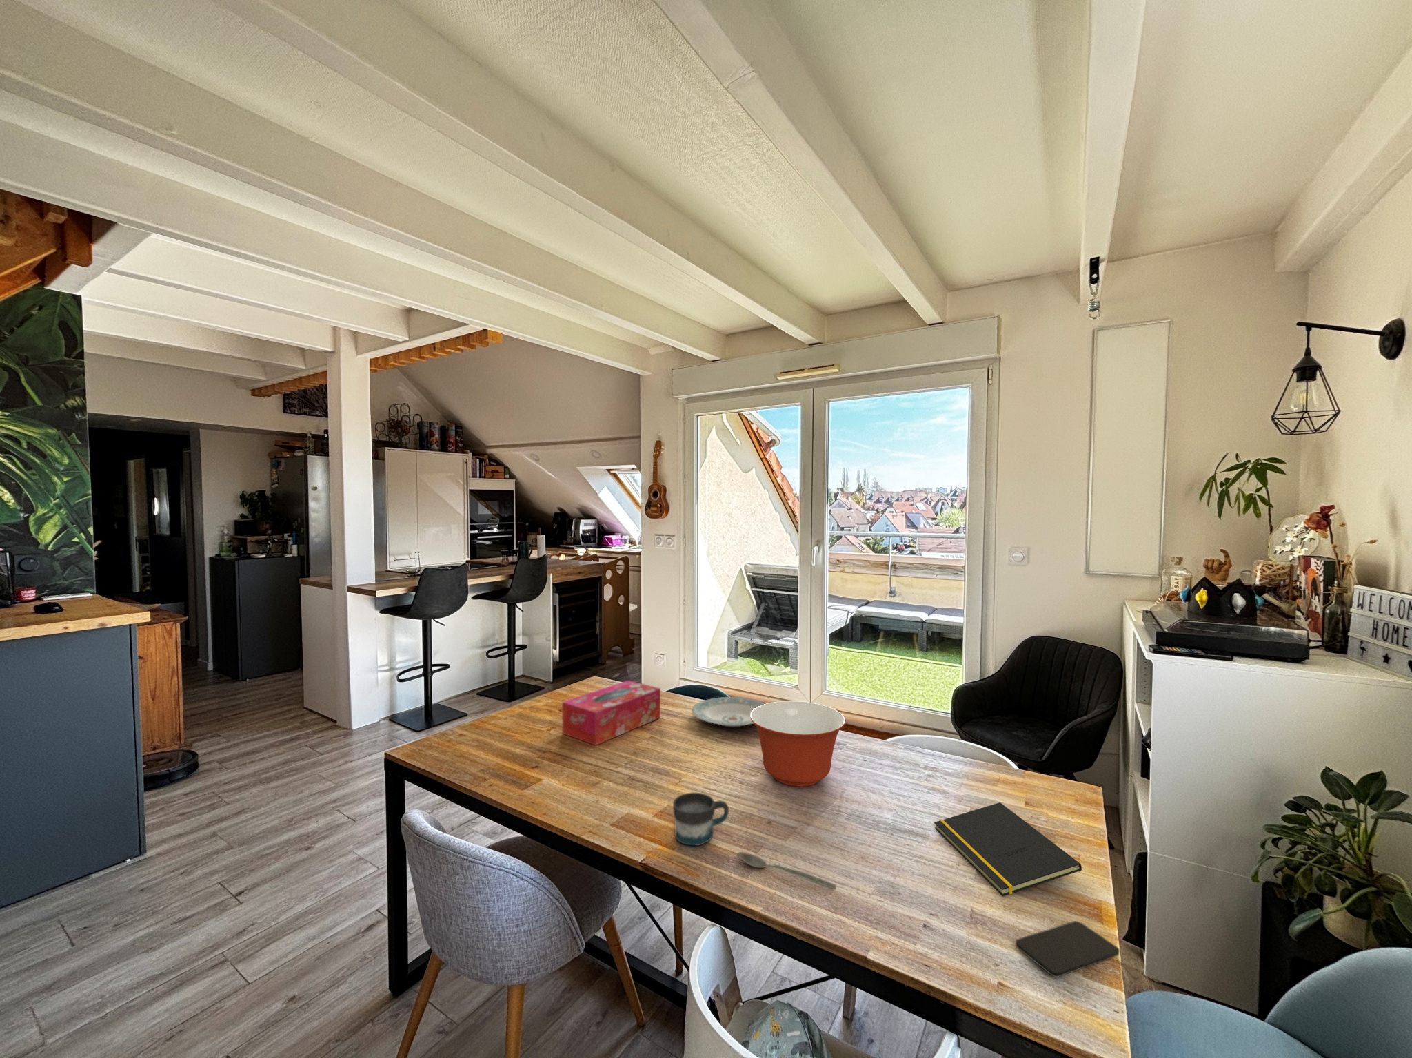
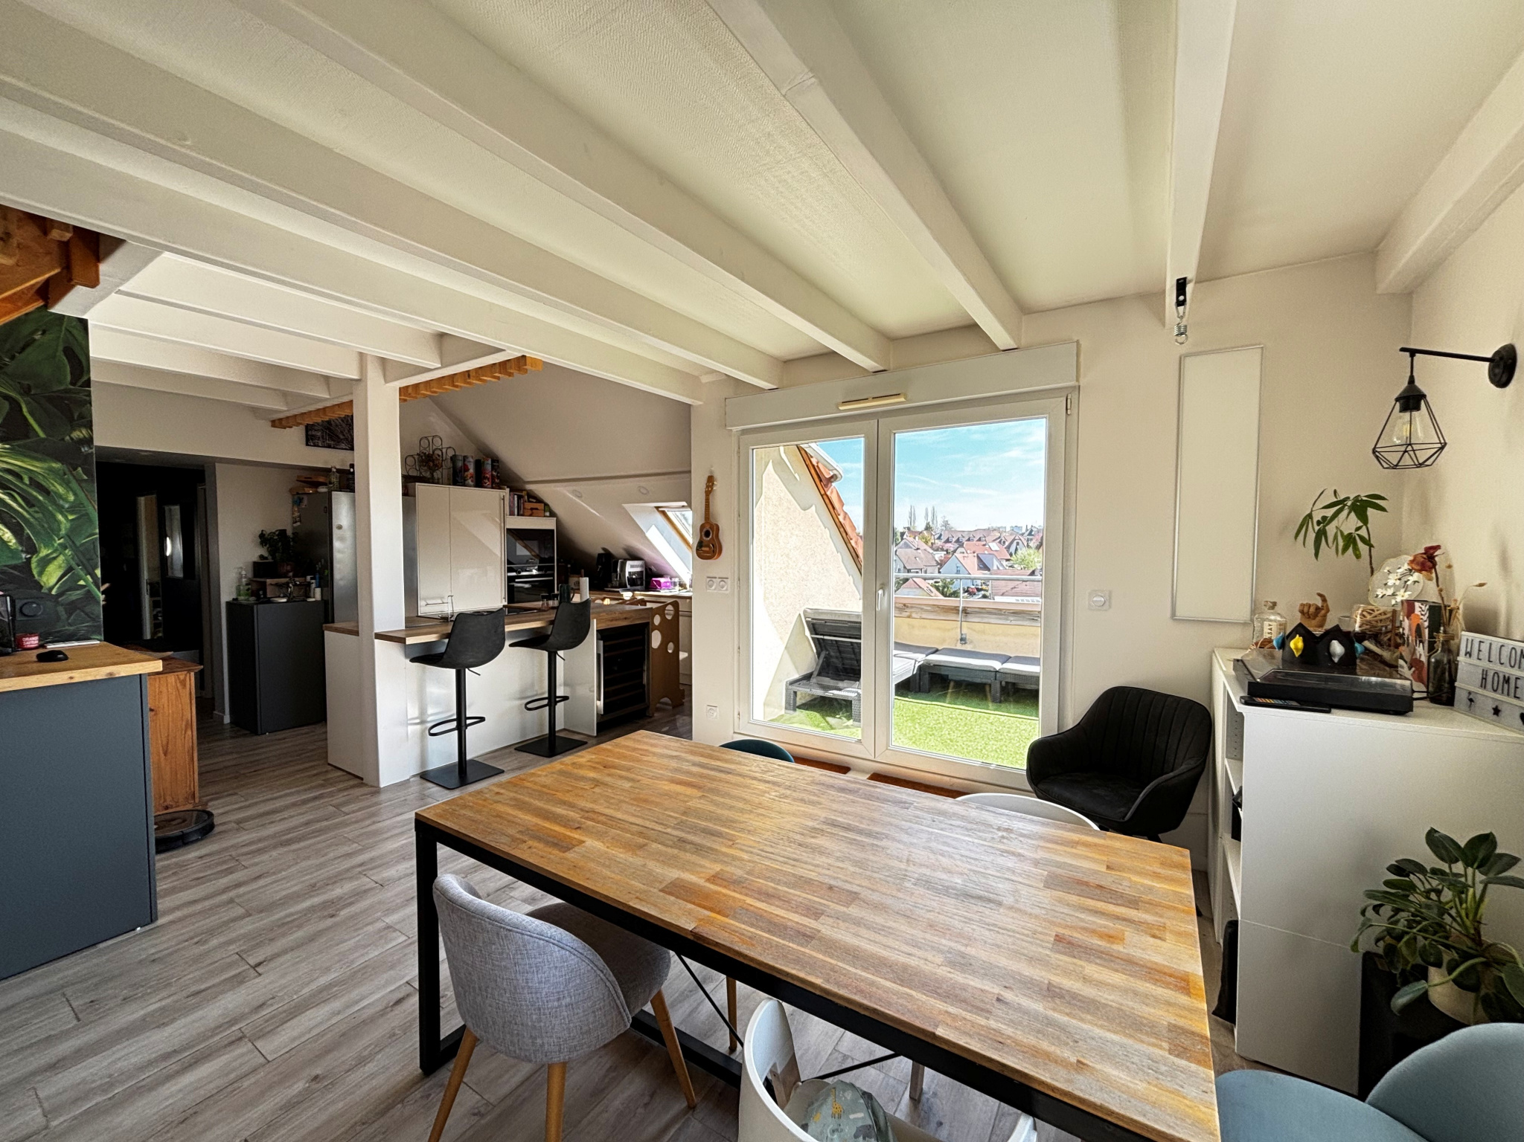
- mixing bowl (796, 746)
- smartphone (1066, 947)
- spoon (785, 869)
- notepad (1001, 844)
- plate (733, 715)
- tissue box (613, 710)
- mug (697, 818)
